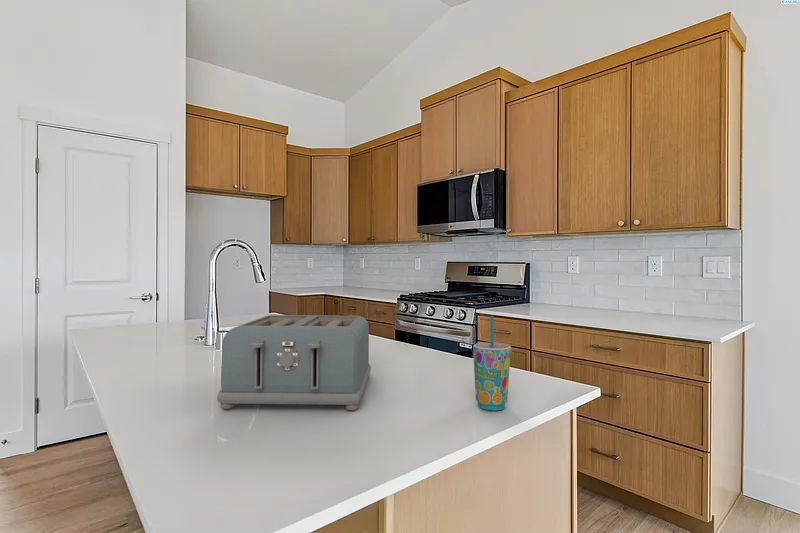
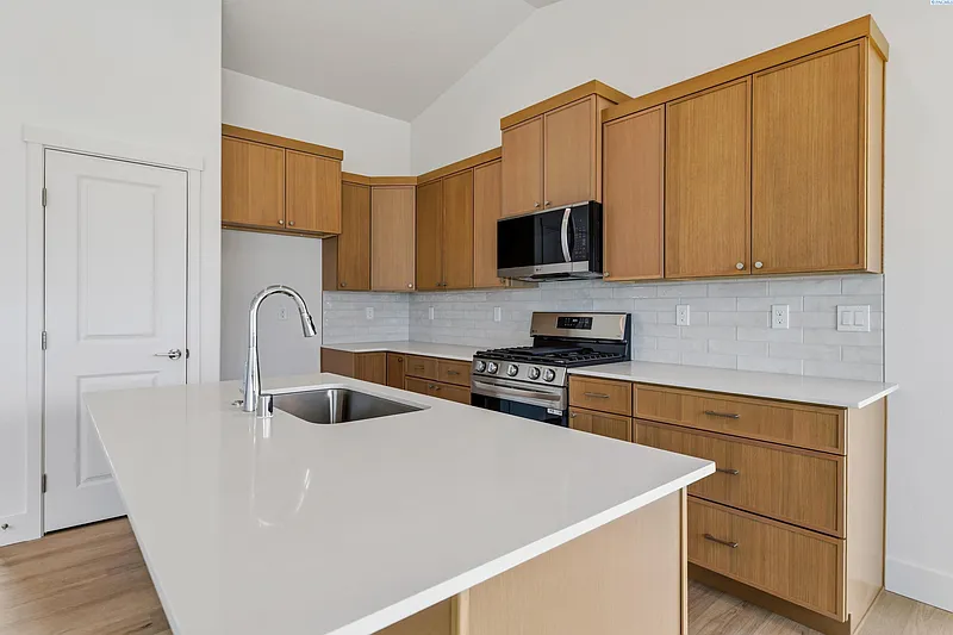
- cup (491, 361)
- toaster (302, 356)
